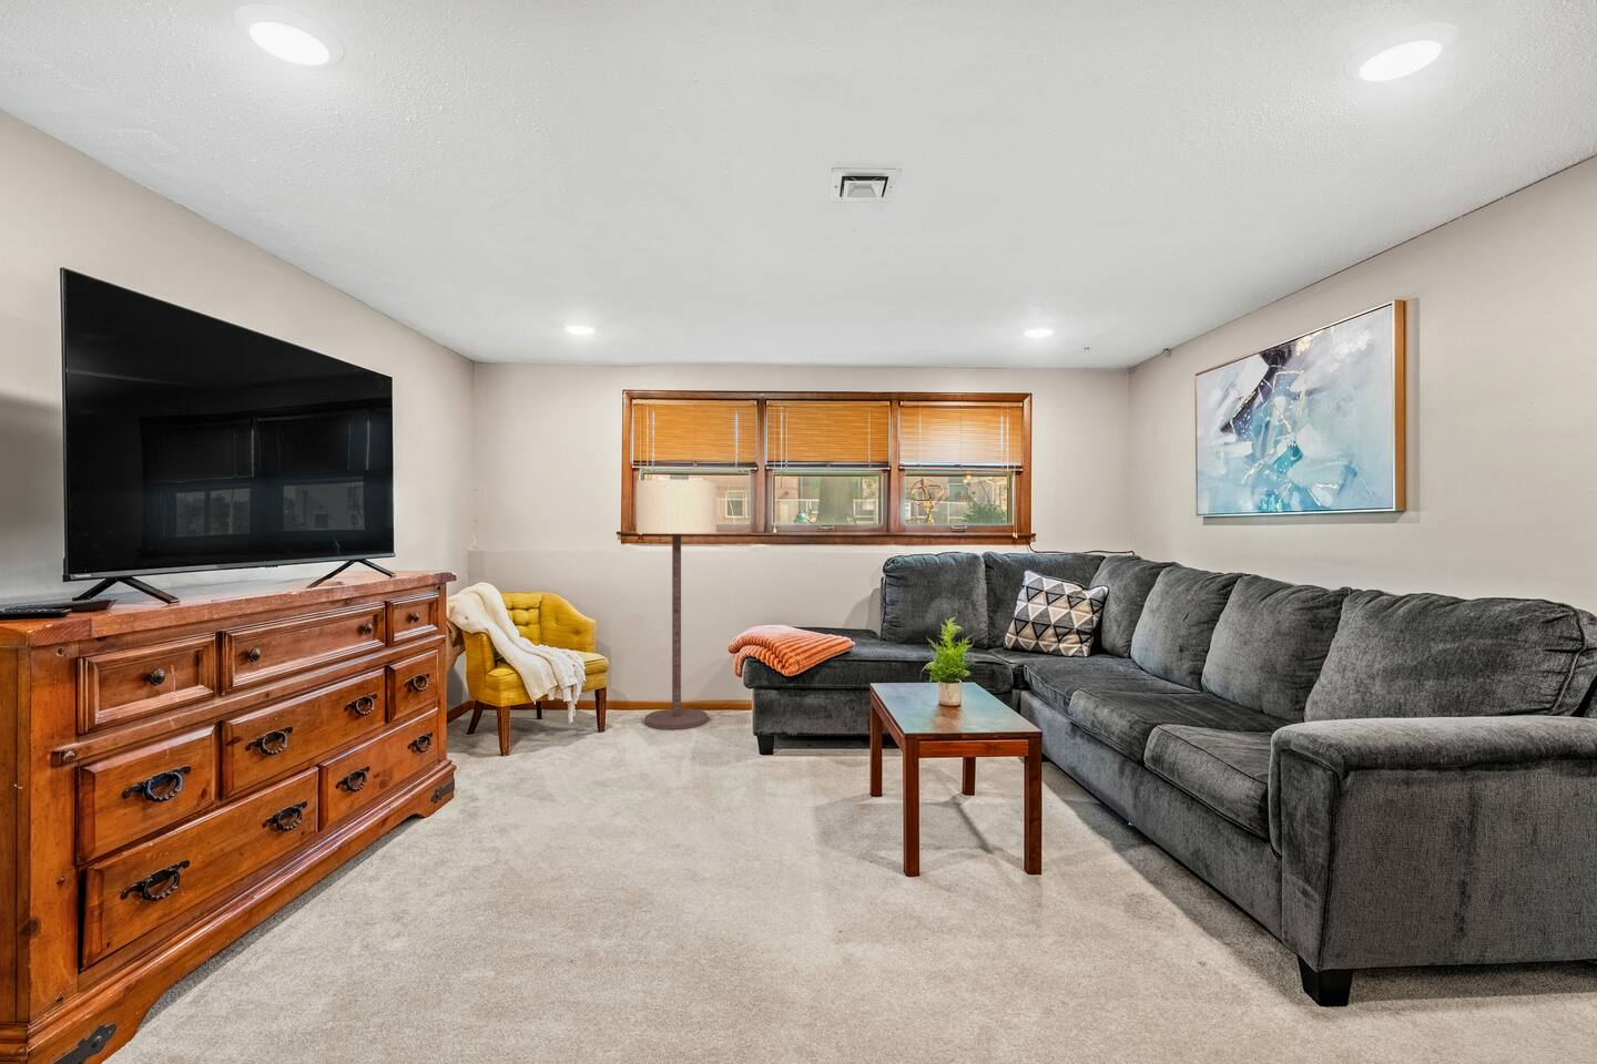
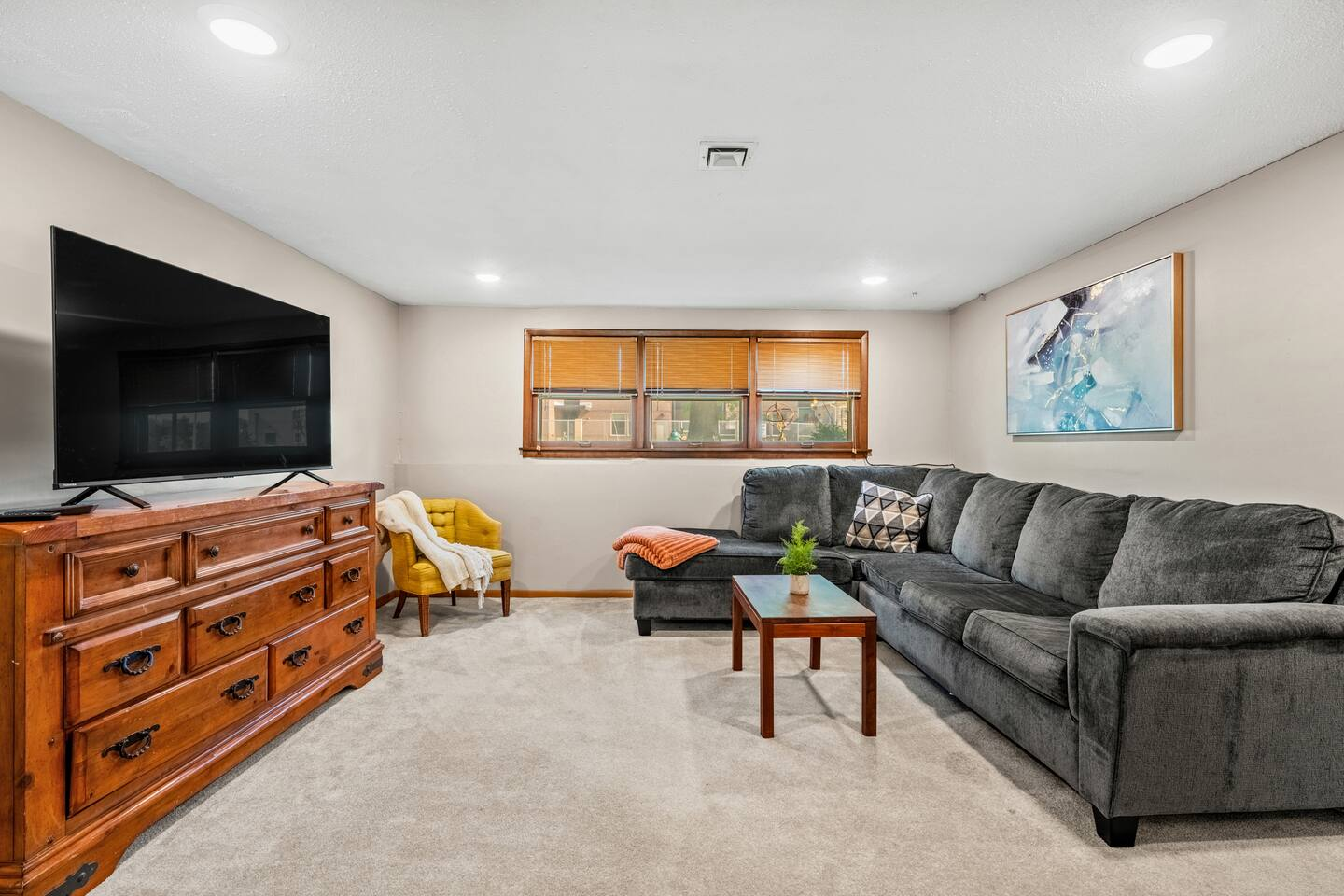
- floor lamp (676, 601)
